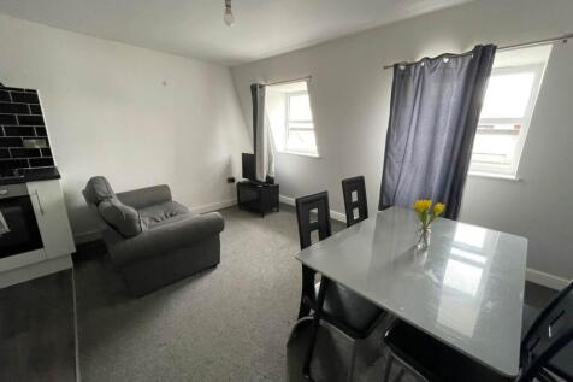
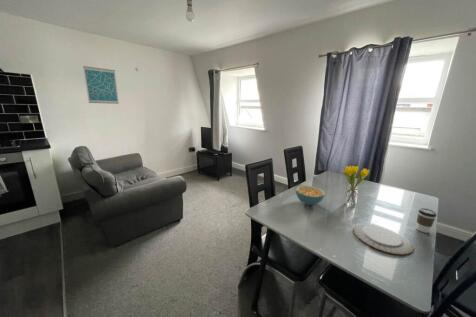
+ wall art (102, 86)
+ chinaware (381, 236)
+ cereal bowl (309, 197)
+ coffee cup (425, 220)
